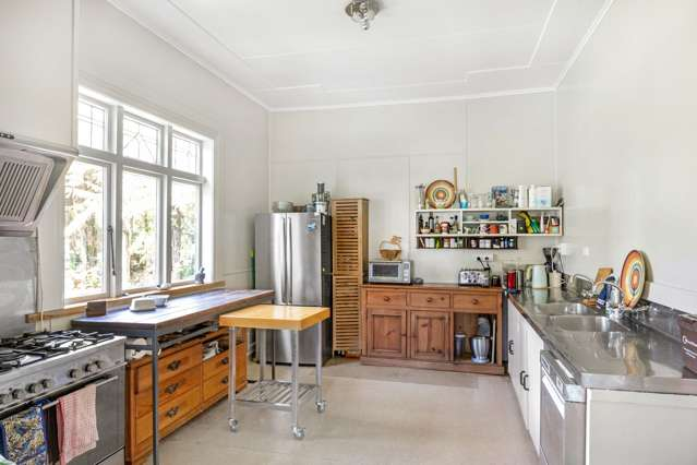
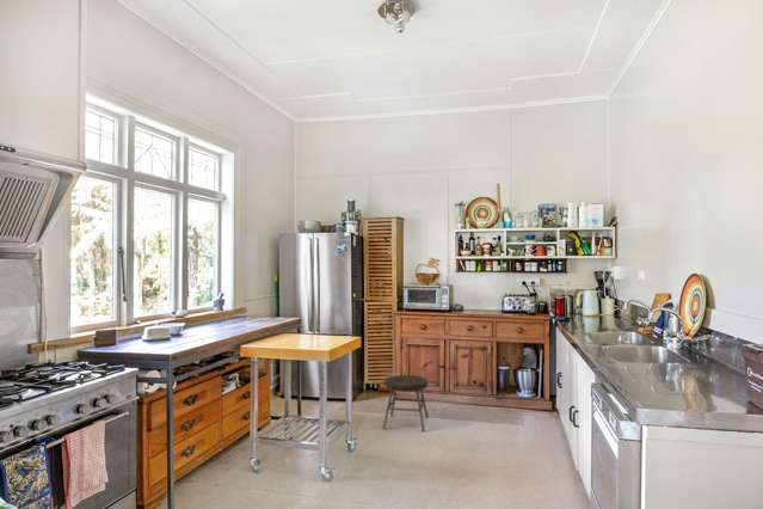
+ stool (406, 400)
